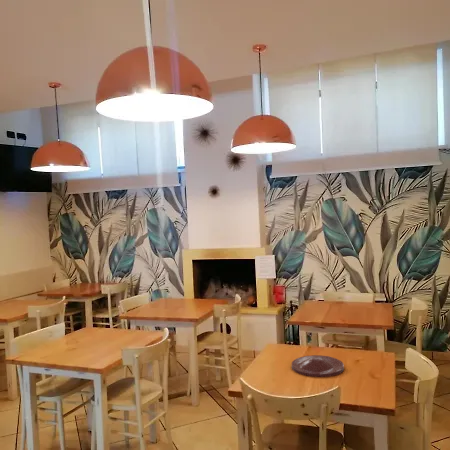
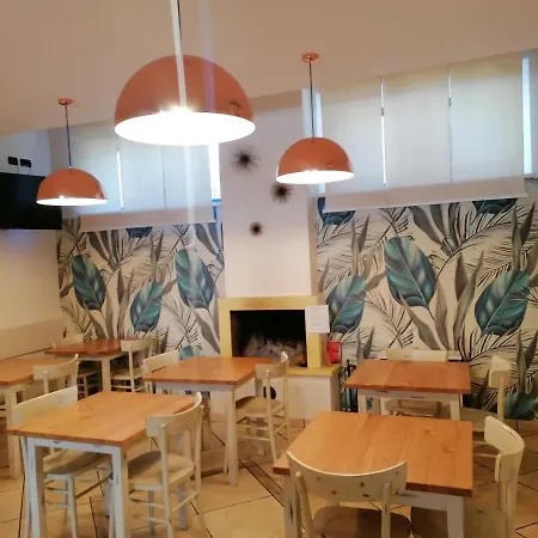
- plate (317, 362)
